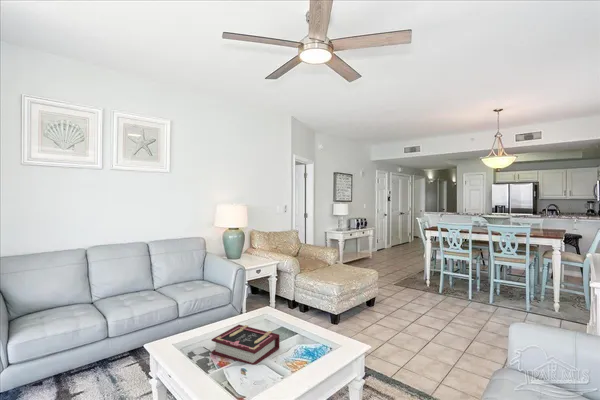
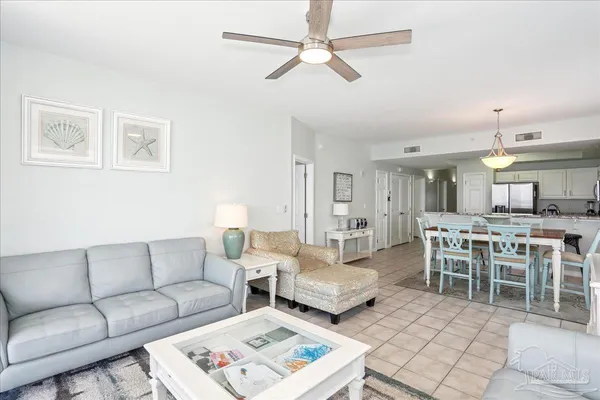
- book (246, 342)
